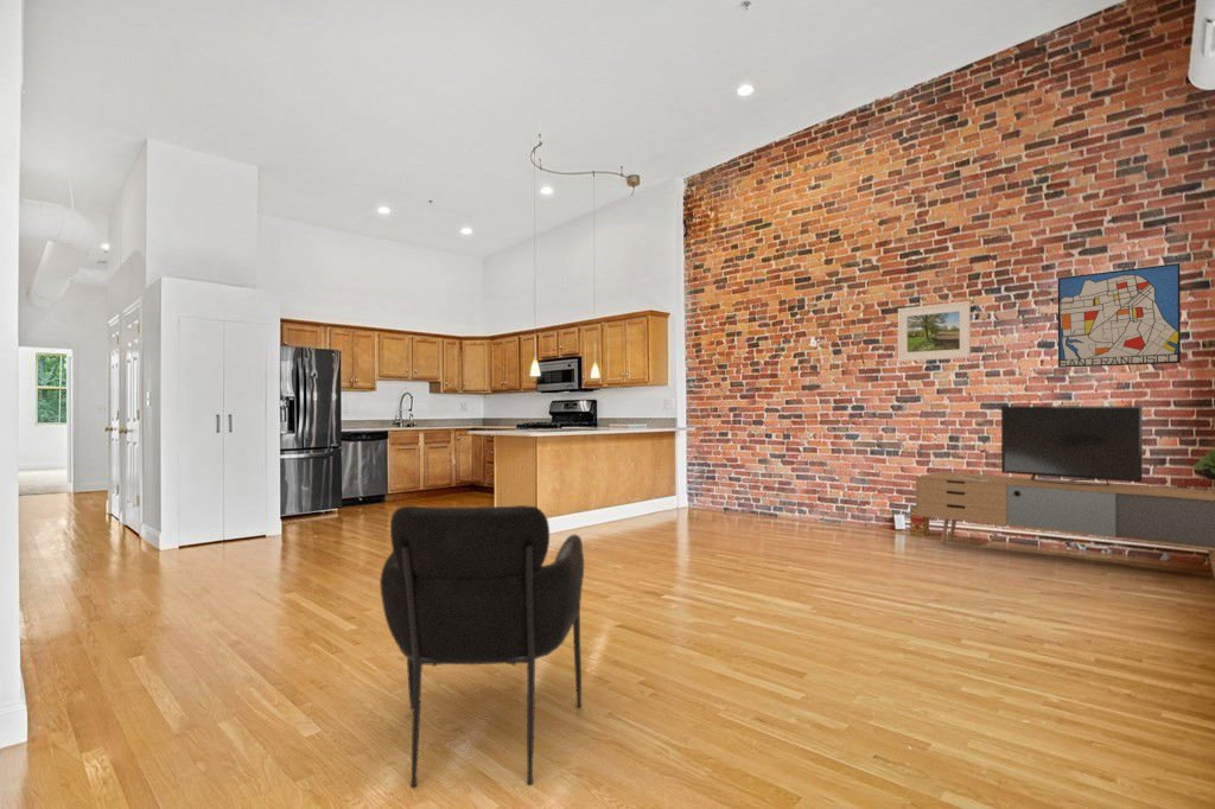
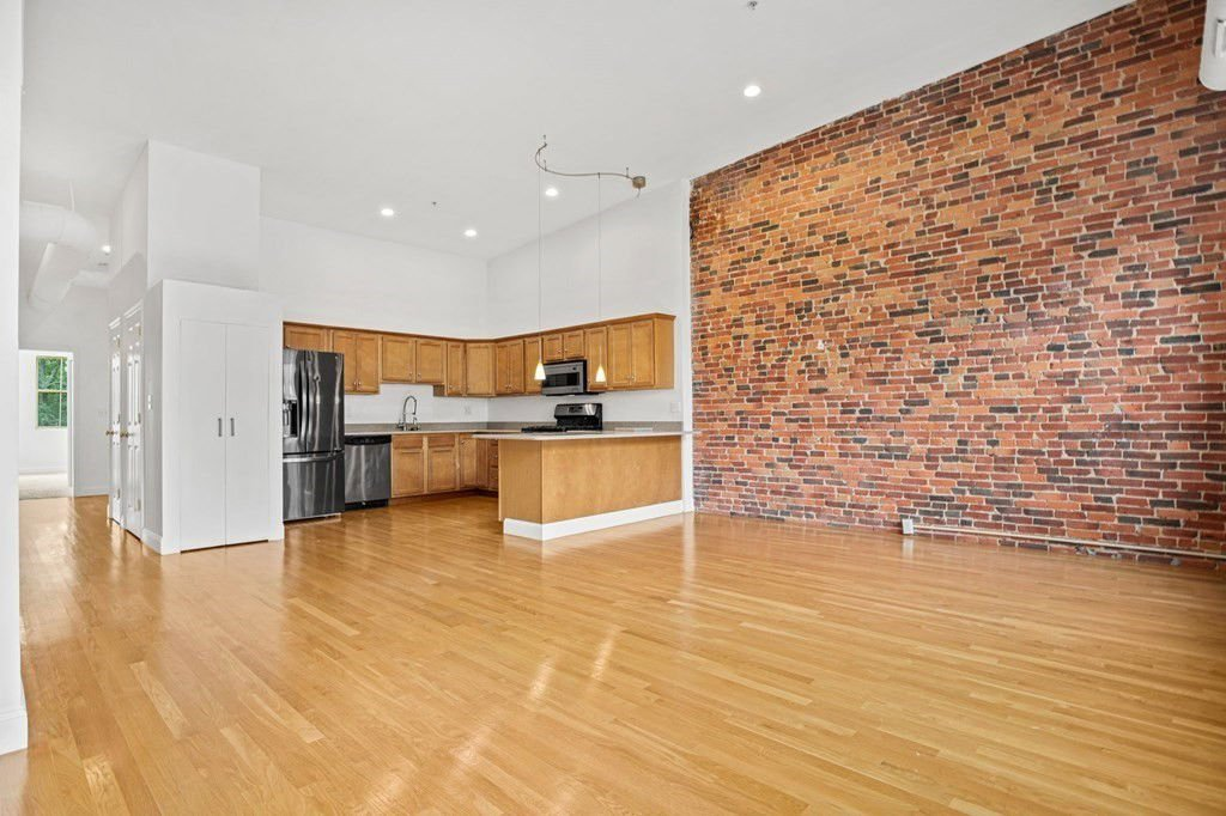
- chair (483, 620)
- media console (1065, 482)
- wall art (1115, 318)
- cardboard box (918, 521)
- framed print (933, 332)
